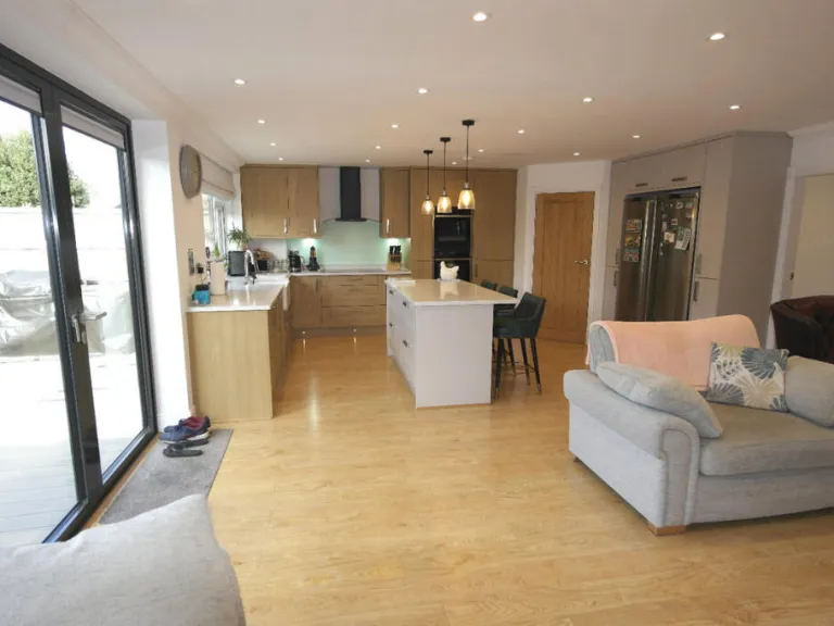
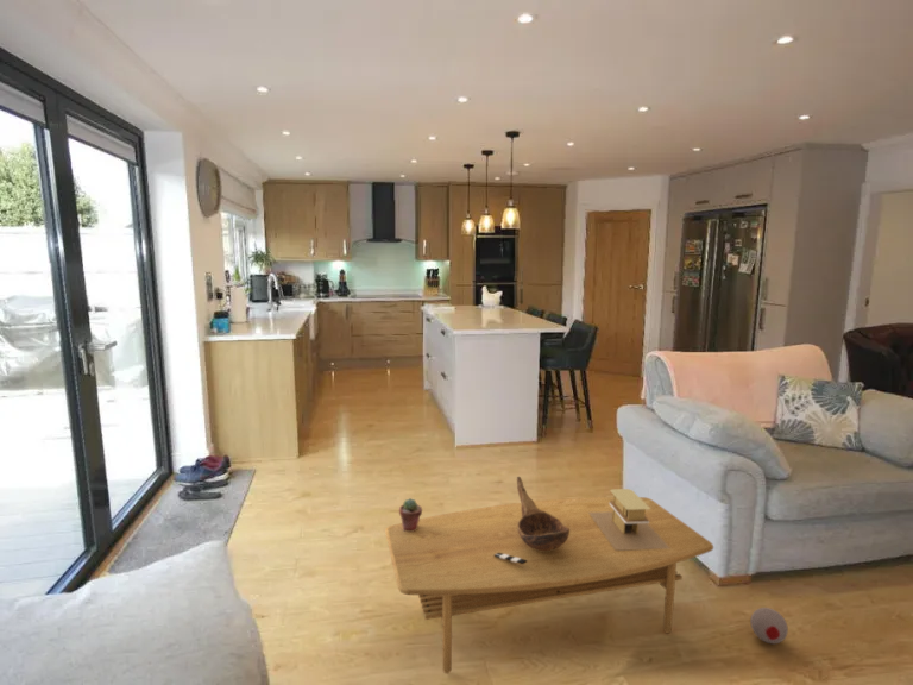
+ ball (768, 624)
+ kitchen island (628, 513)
+ coffee table (543, 577)
+ decorative bowl (529, 521)
+ potted succulent (410, 513)
